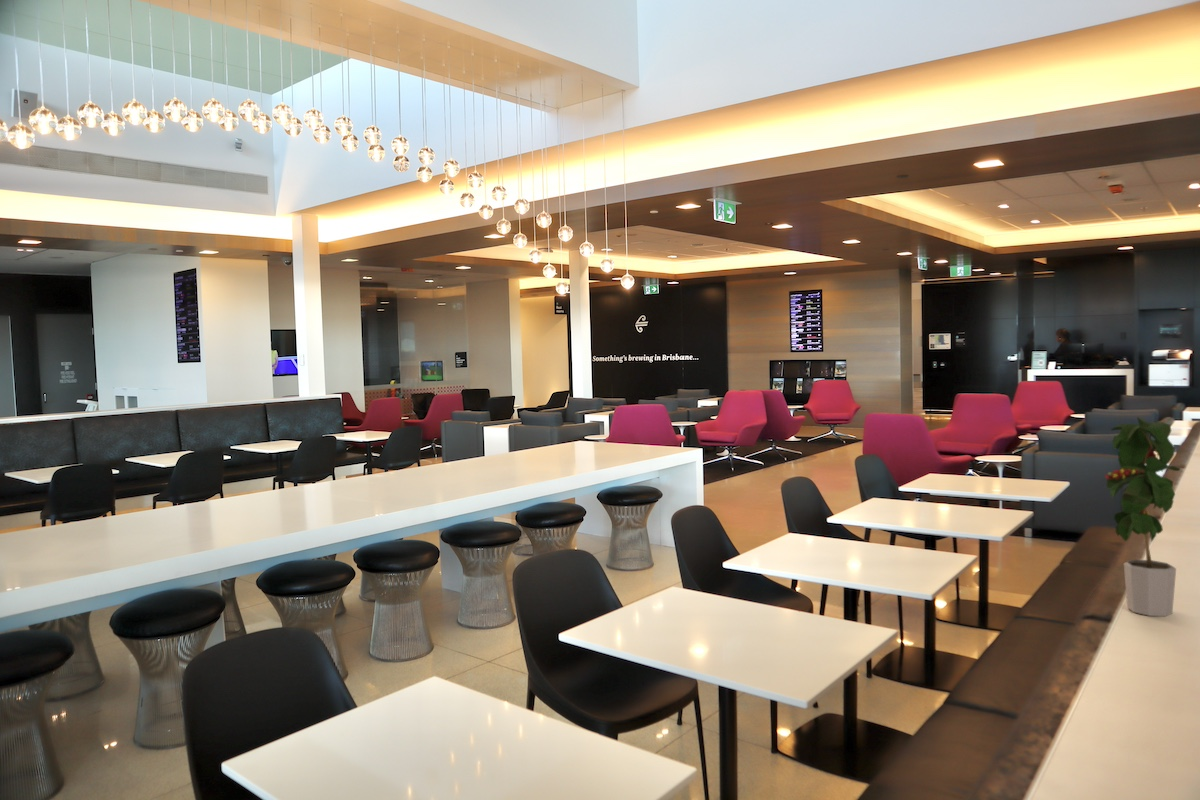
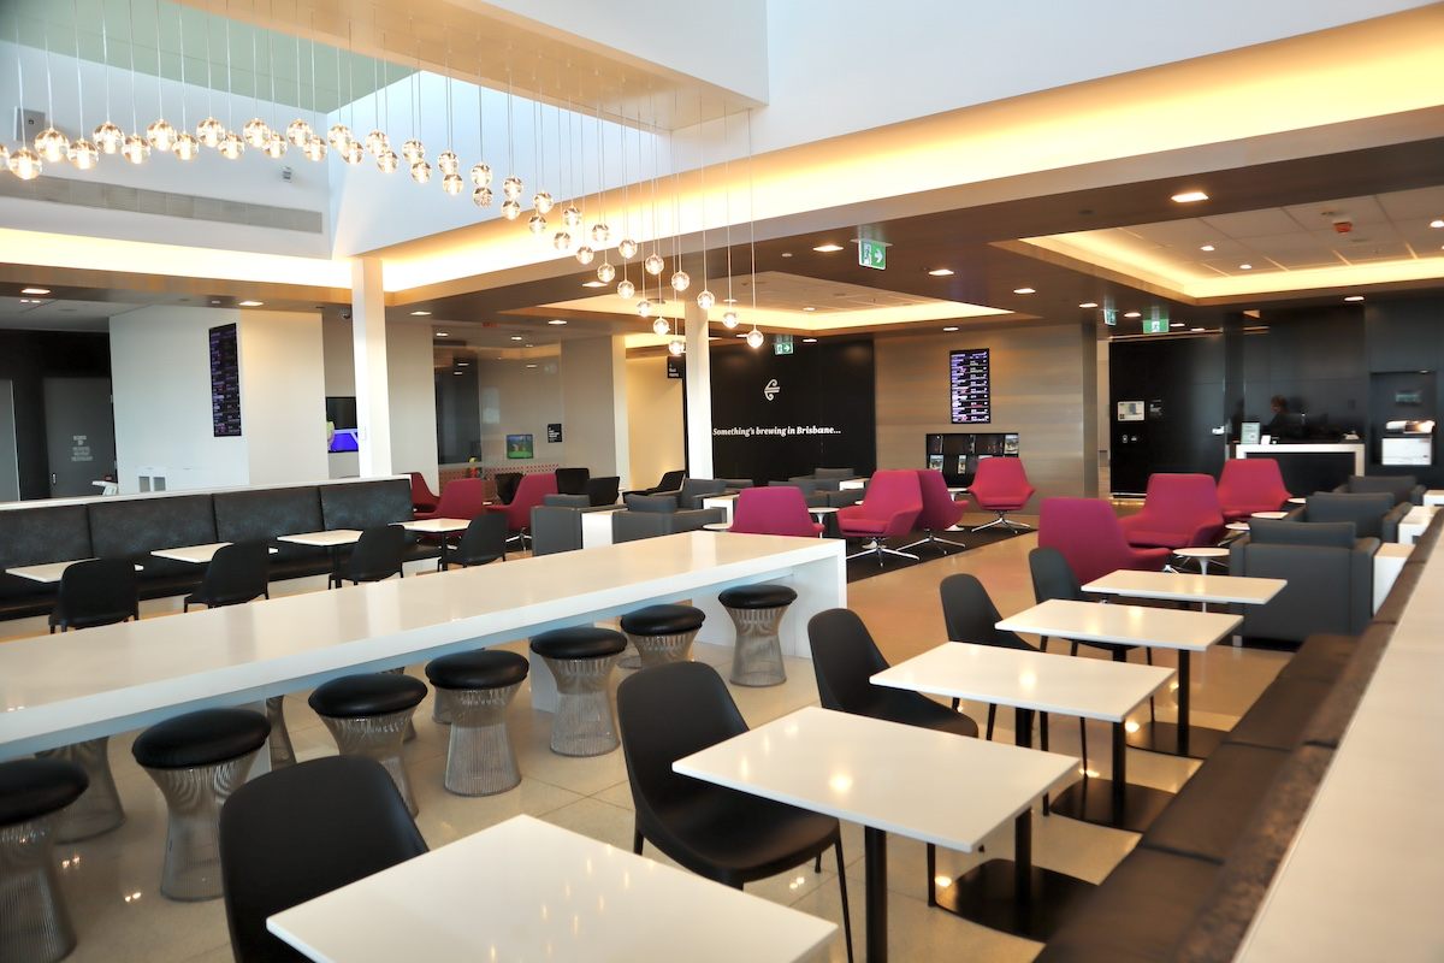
- potted plant (1142, 514)
